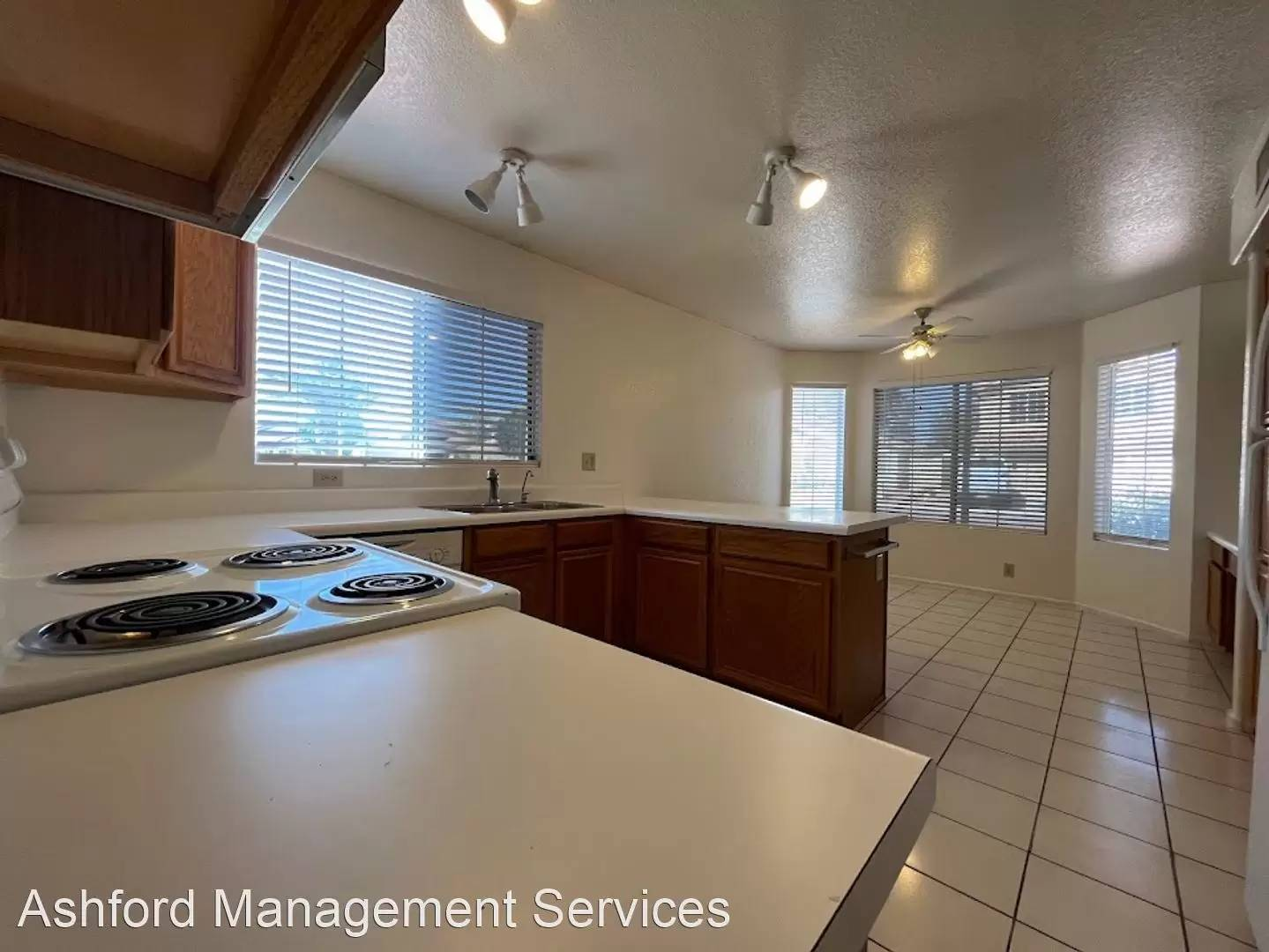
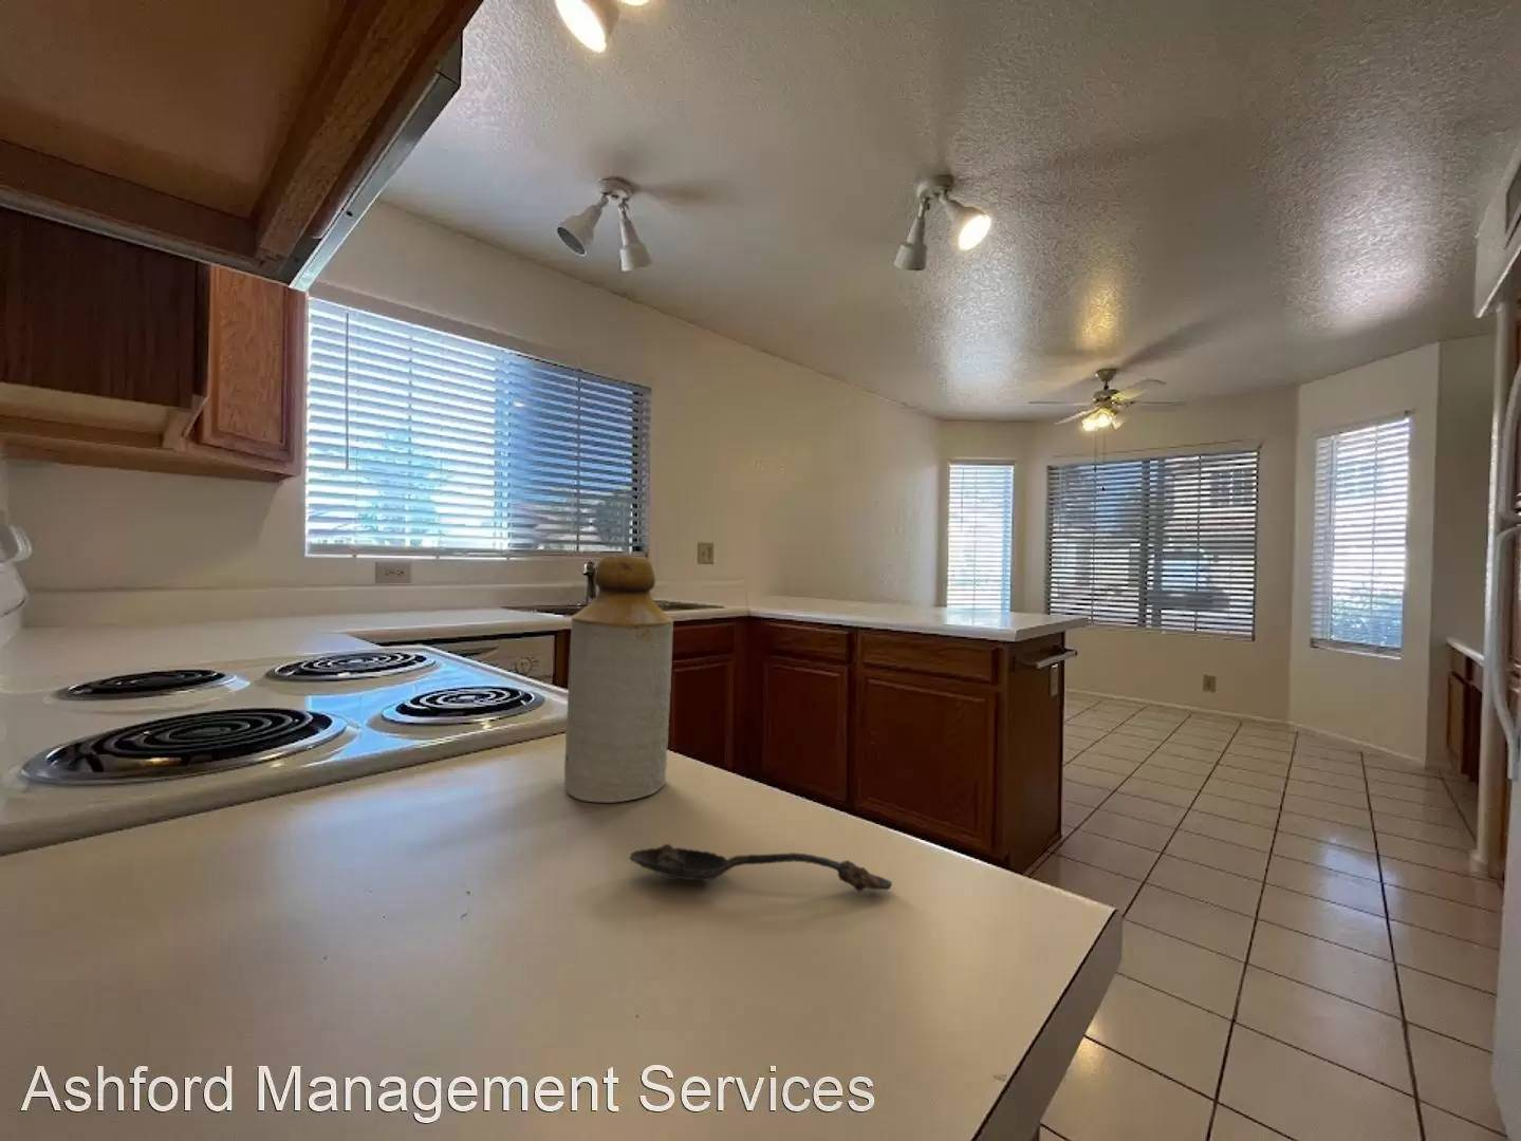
+ bottle (620, 670)
+ spoon (758, 863)
